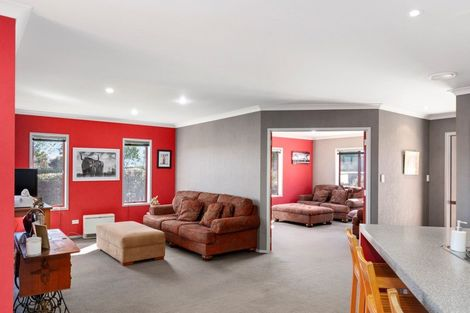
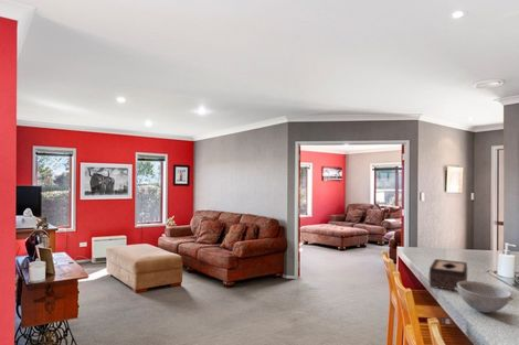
+ tissue box (448, 274)
+ bowl (483, 299)
